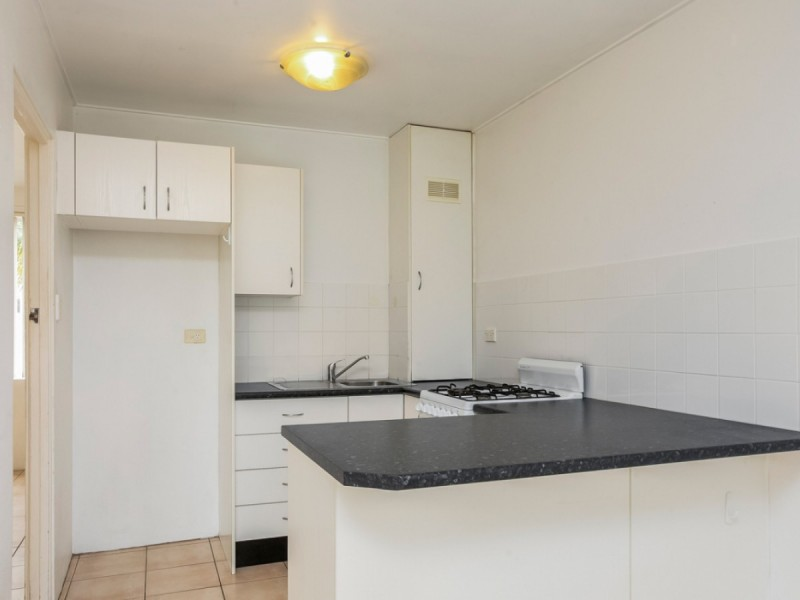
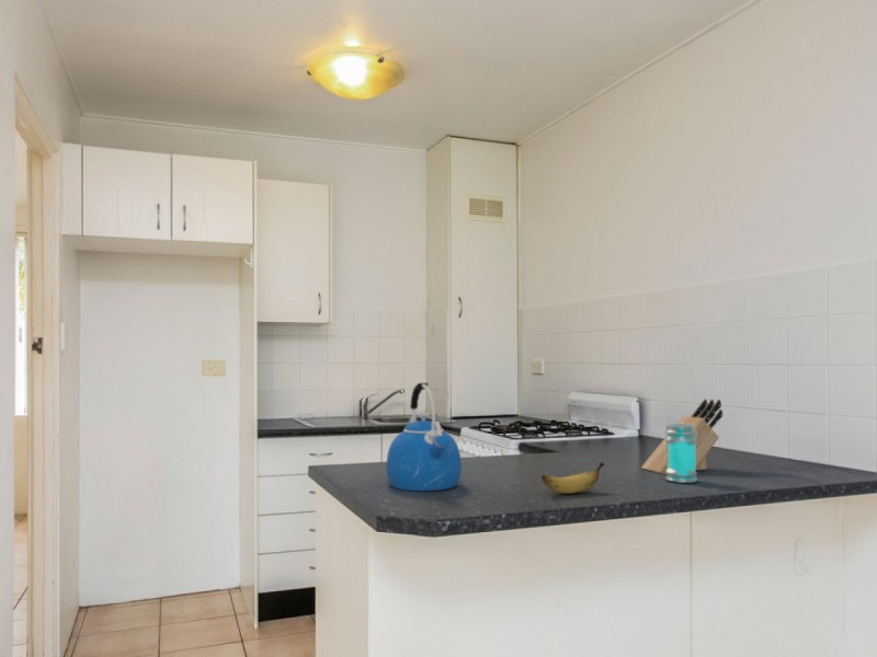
+ jar (681, 451)
+ knife block (693, 428)
+ banana (573, 479)
+ kettle (426, 435)
